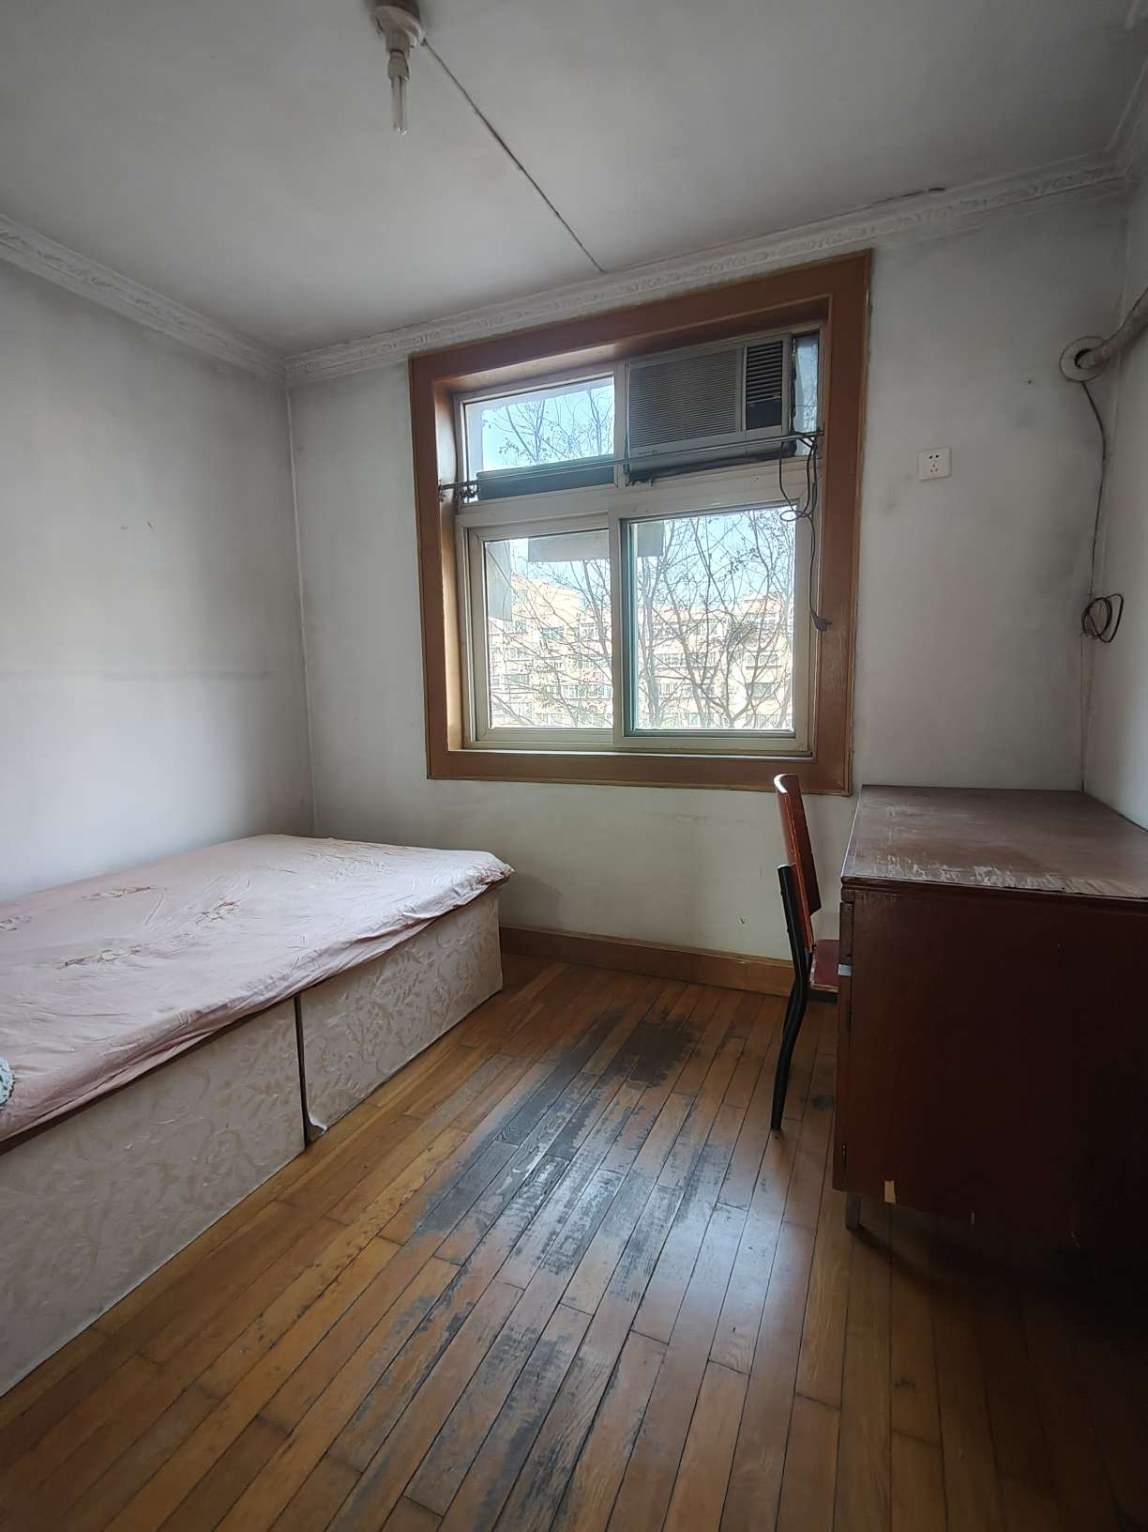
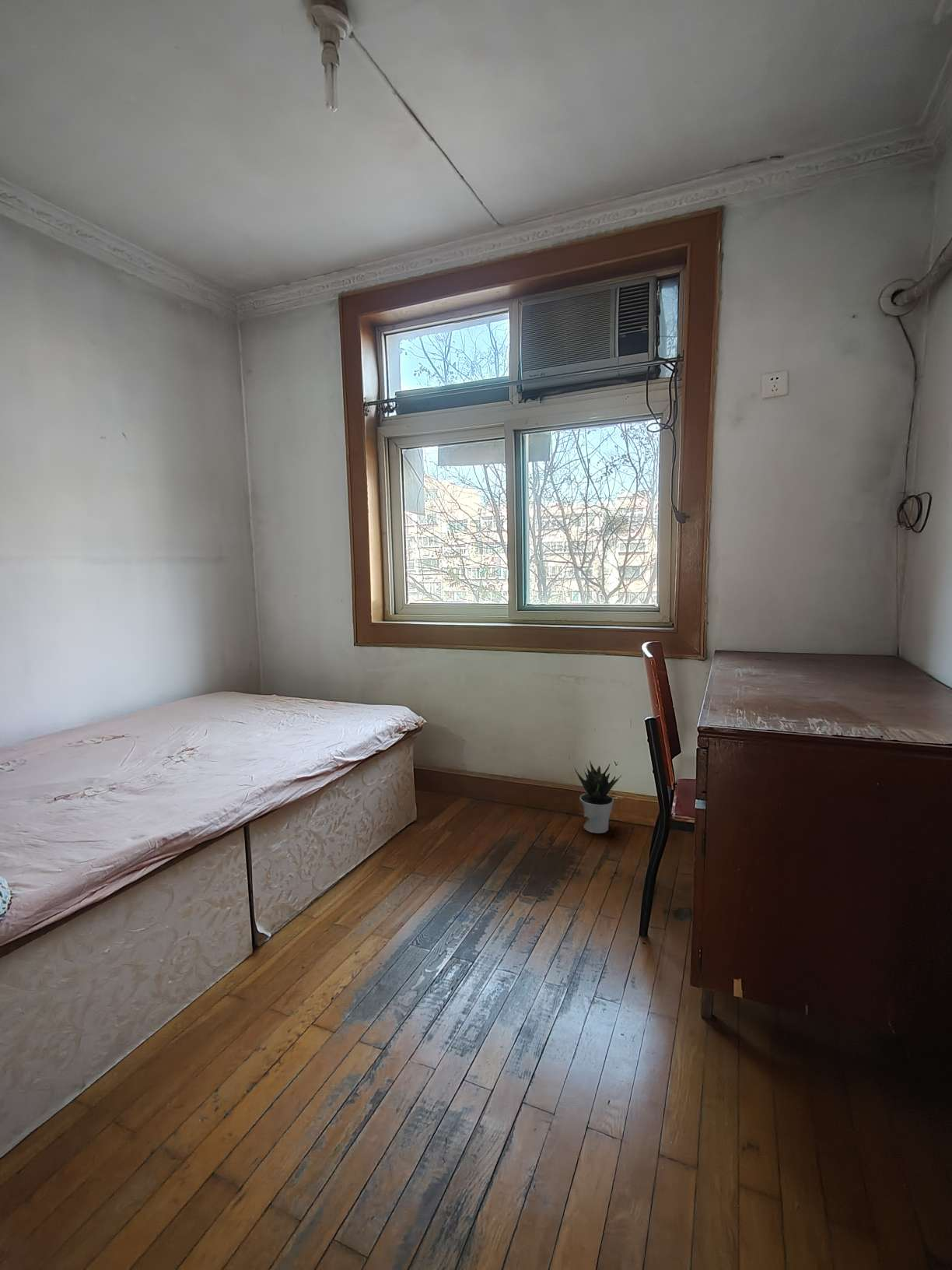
+ potted plant (594, 795)
